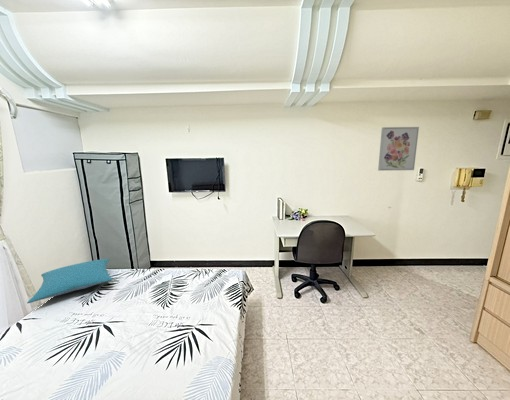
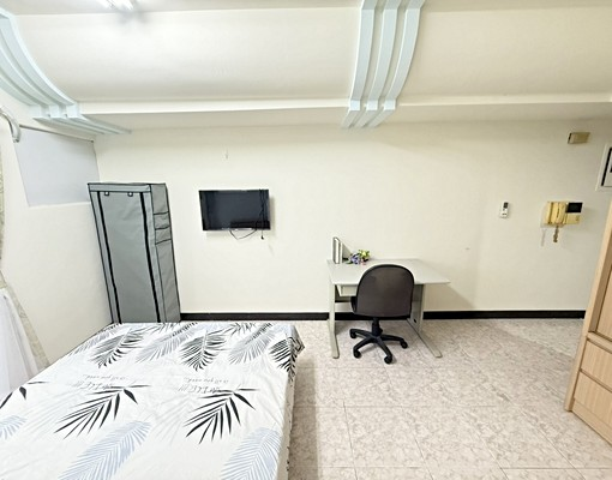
- pillow (76, 277)
- wall art (398, 149)
